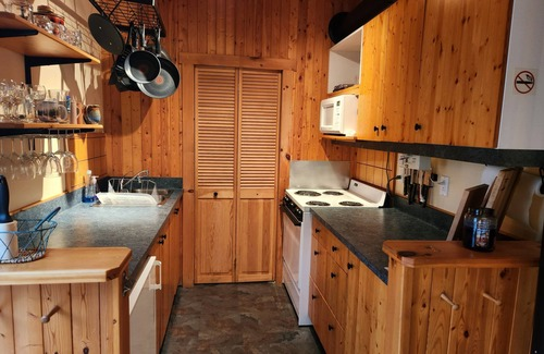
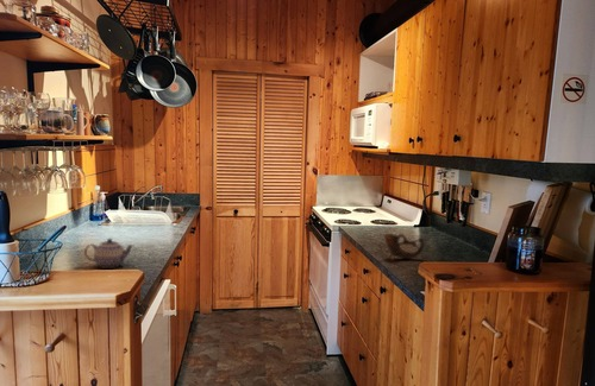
+ teapot (109, 252)
+ cup (403, 243)
